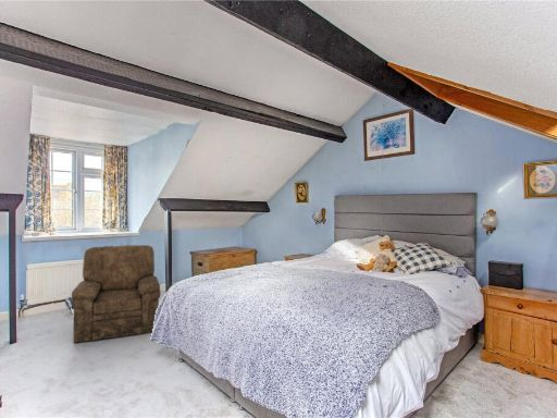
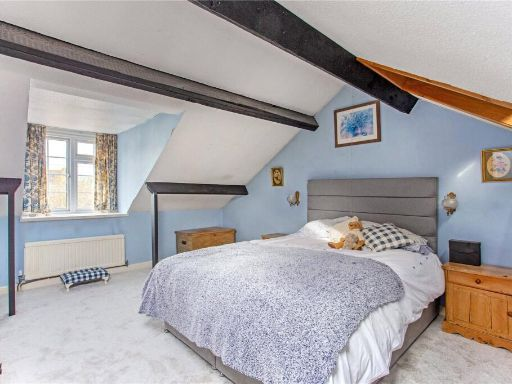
- armchair (119, 286)
